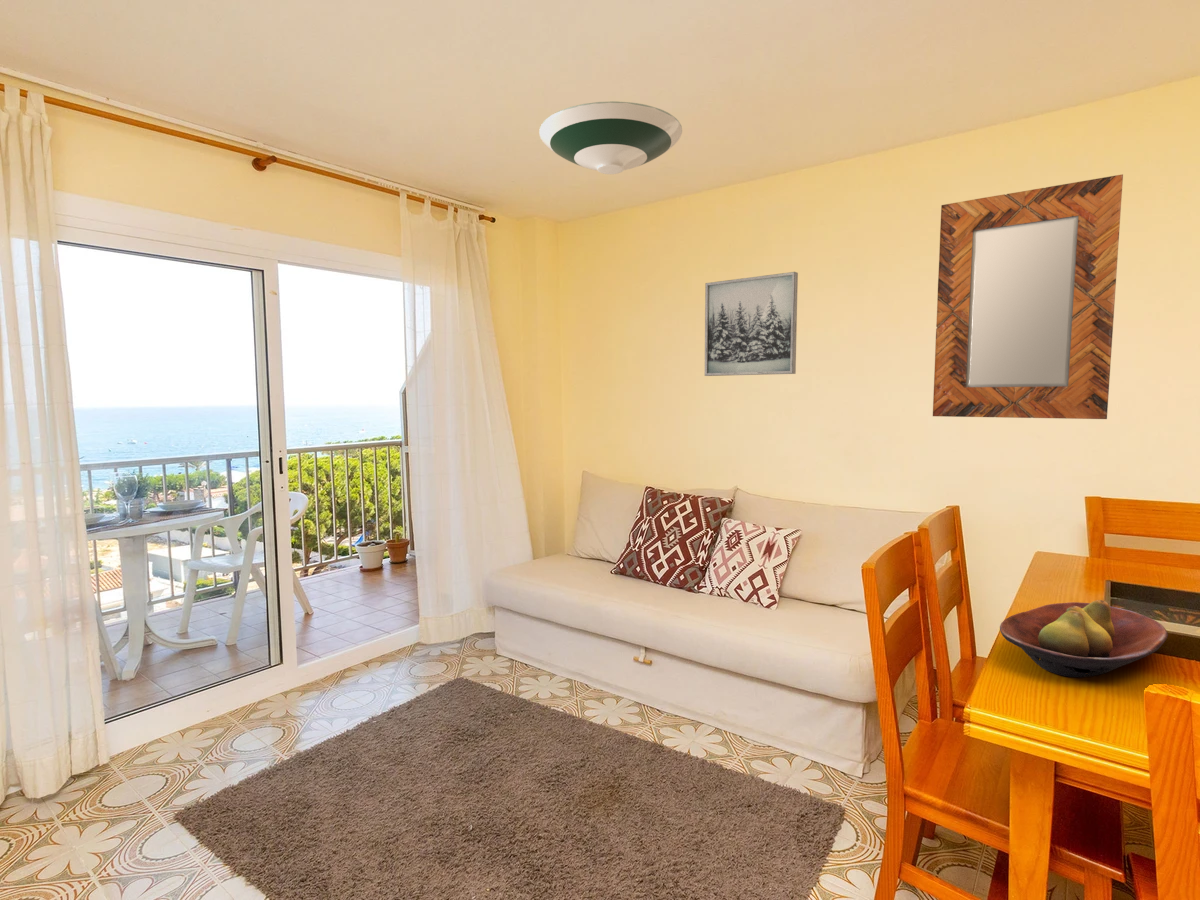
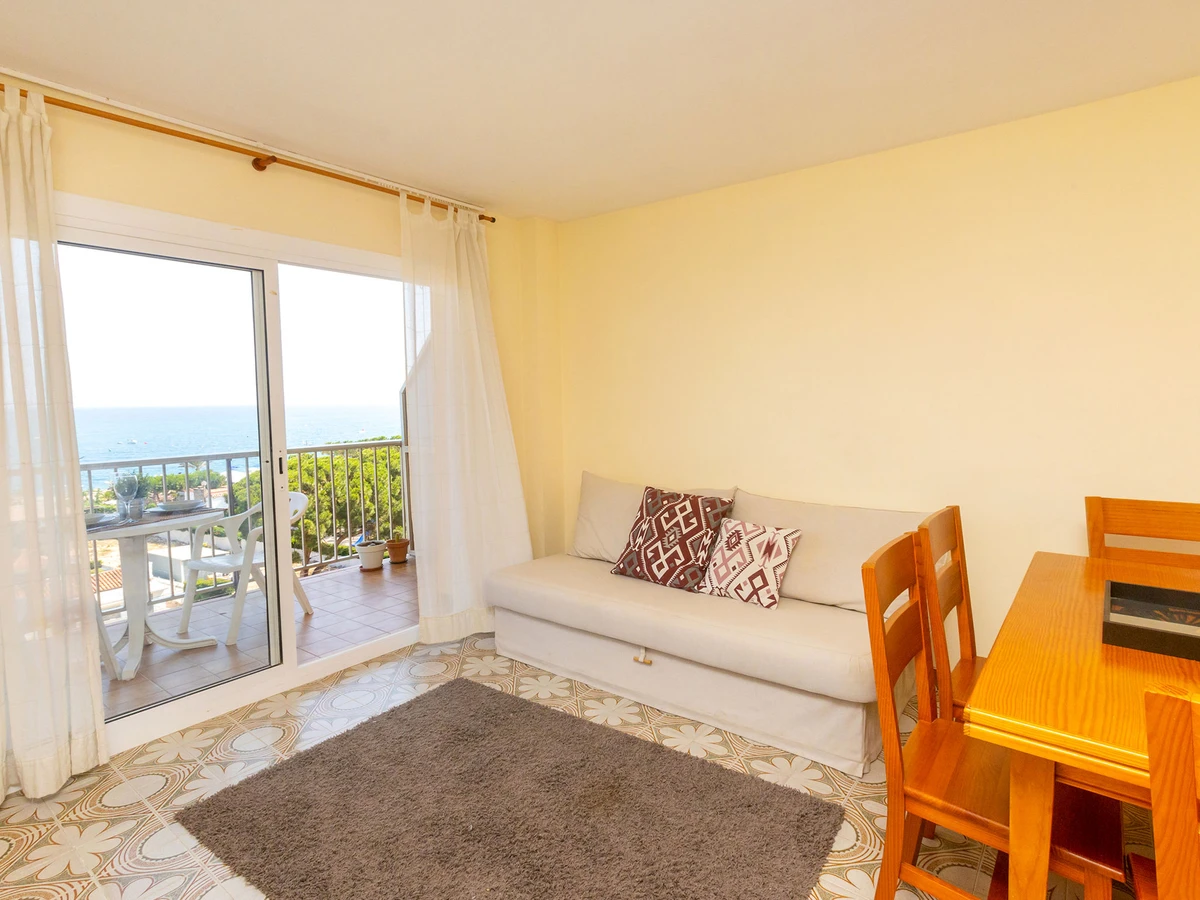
- wall art (748, 326)
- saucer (610, 152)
- fruit bowl (1082, 630)
- home mirror (1019, 306)
